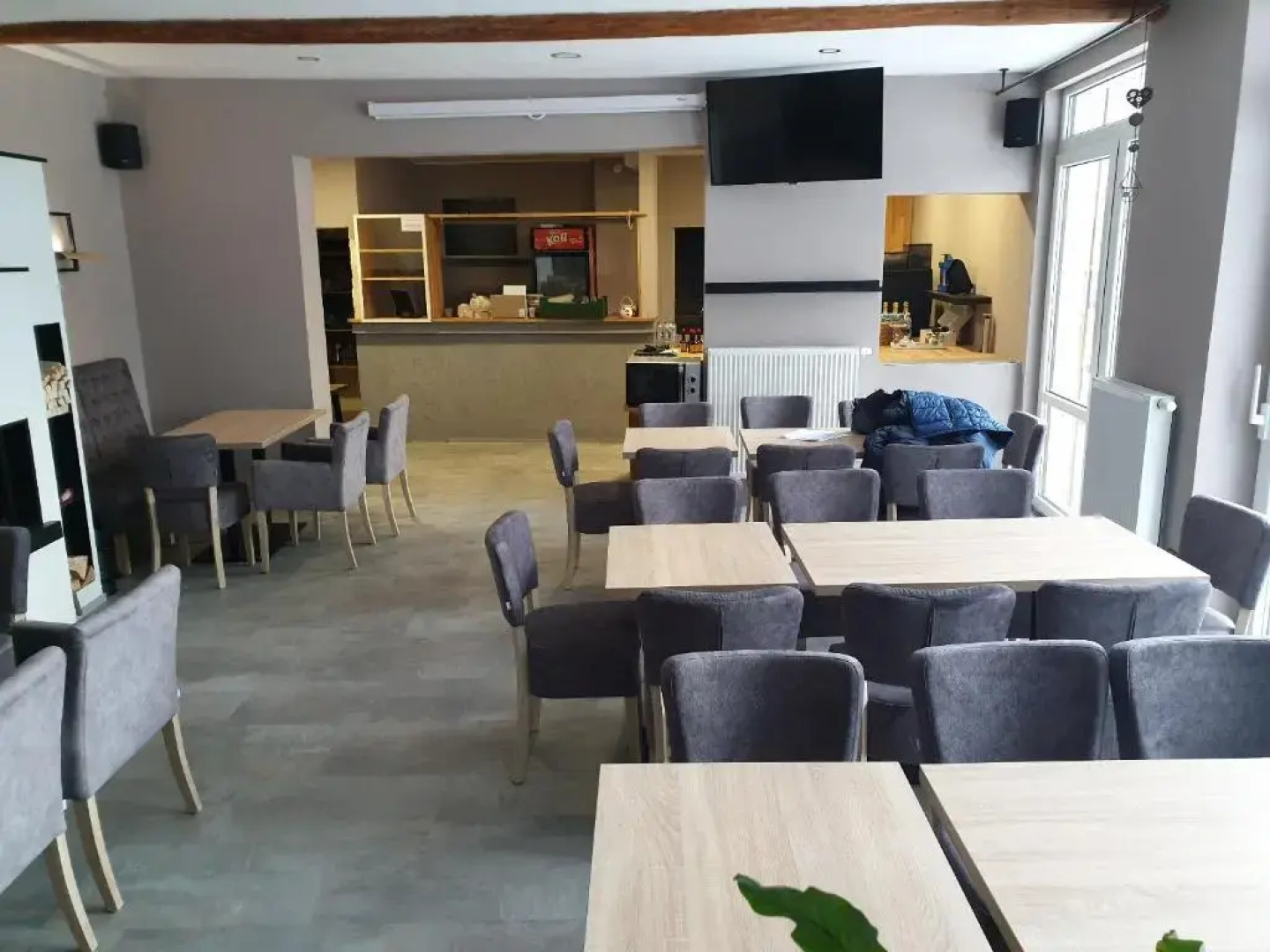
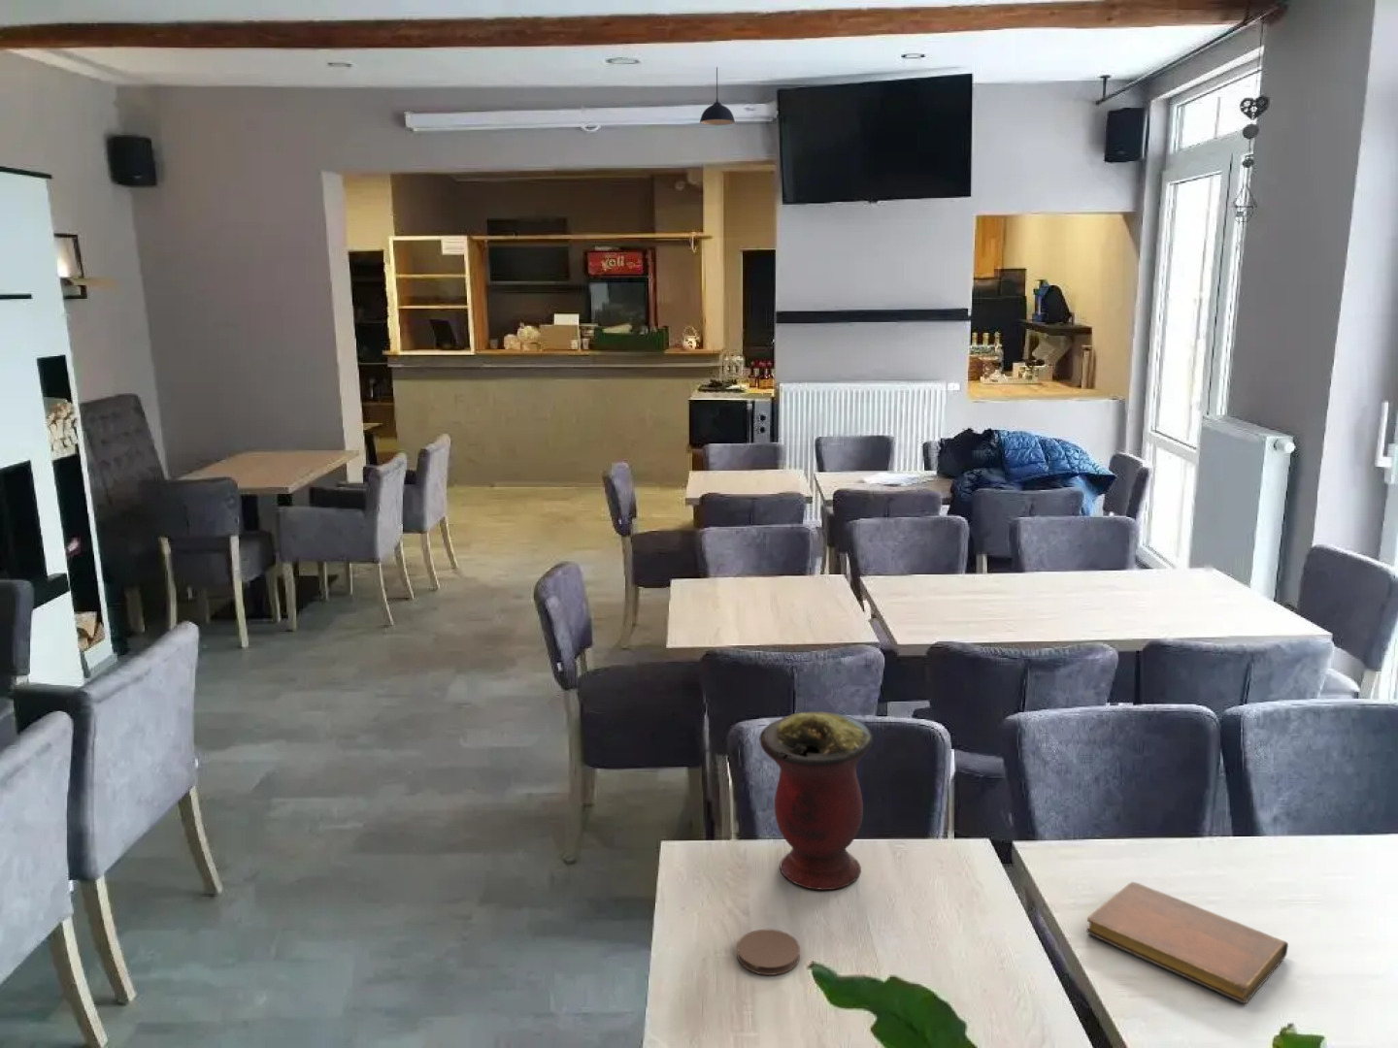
+ vase (815, 796)
+ notebook (1184, 937)
+ coaster (768, 951)
+ pendant light (717, 95)
